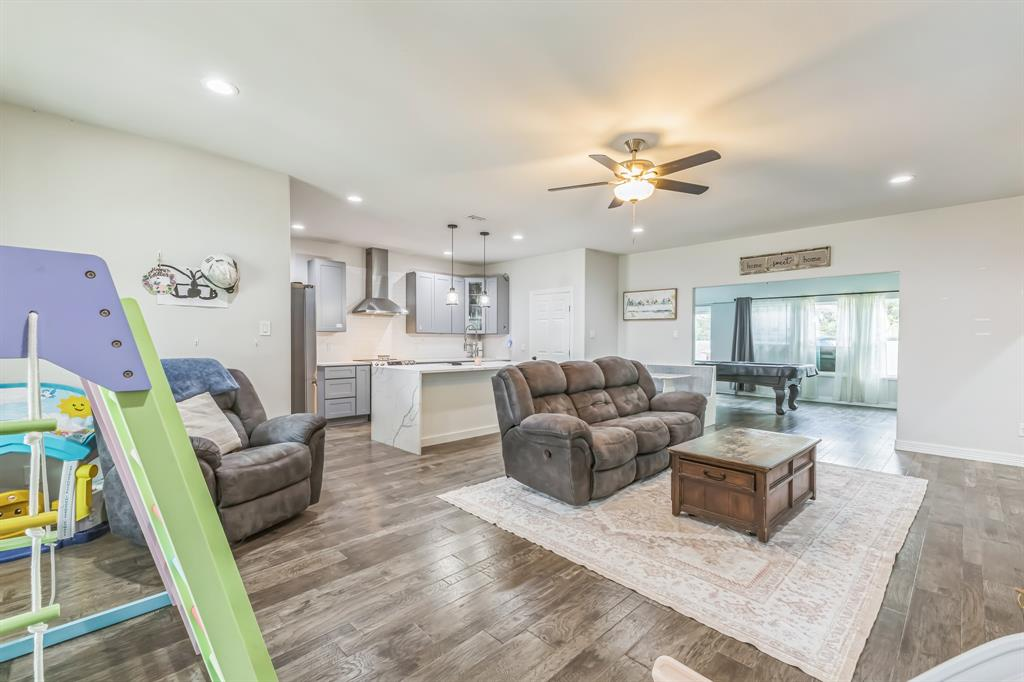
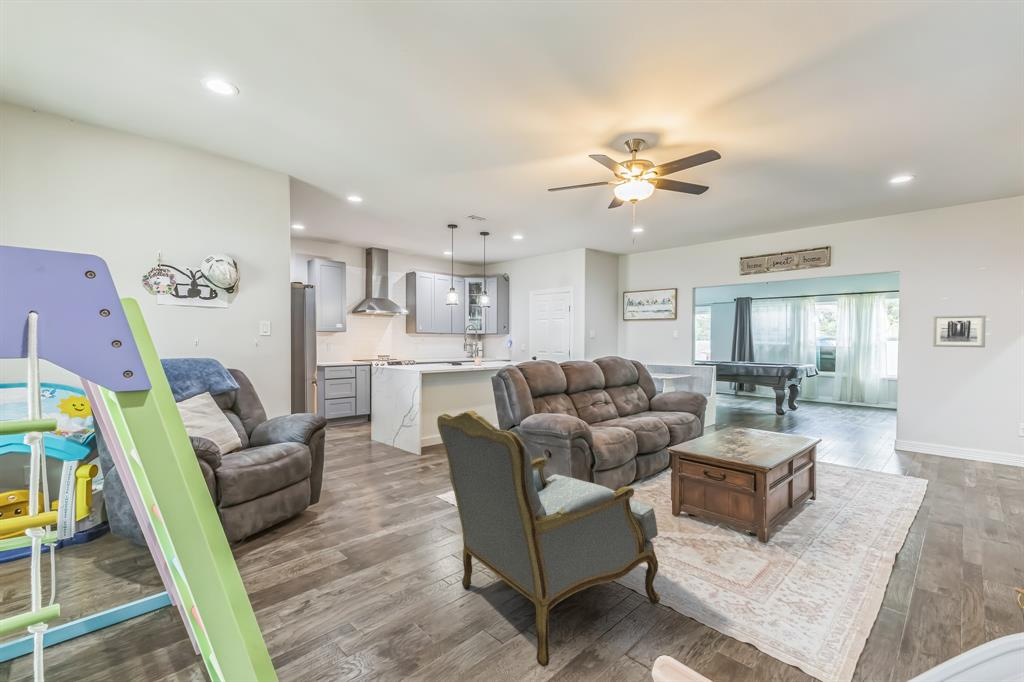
+ armchair (548, 501)
+ wall art (958, 331)
